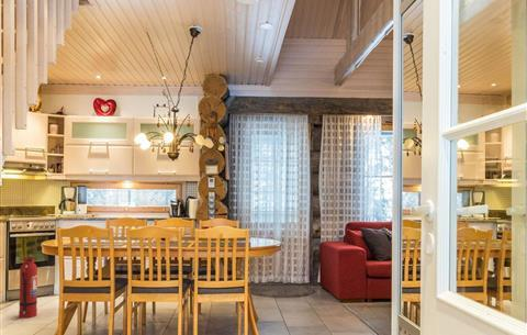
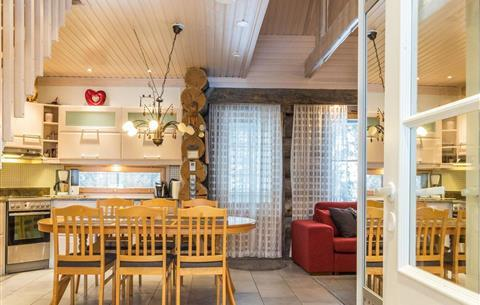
- fire extinguisher (26, 287)
